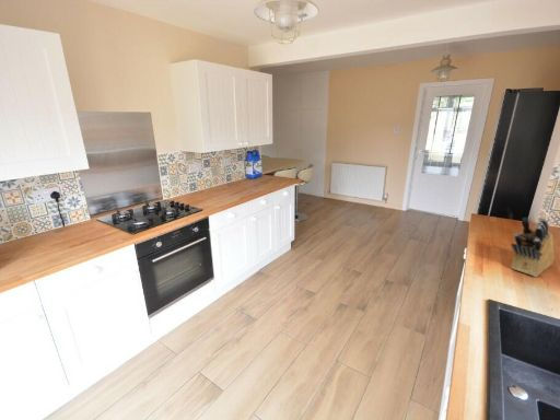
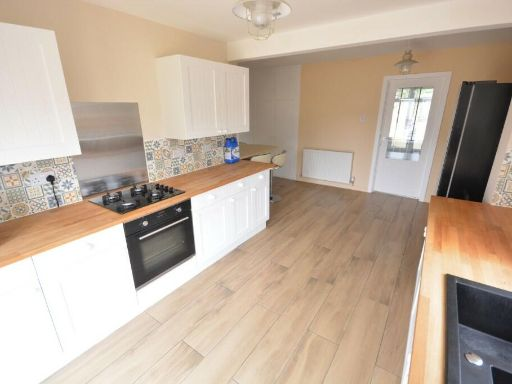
- knife block (535, 242)
